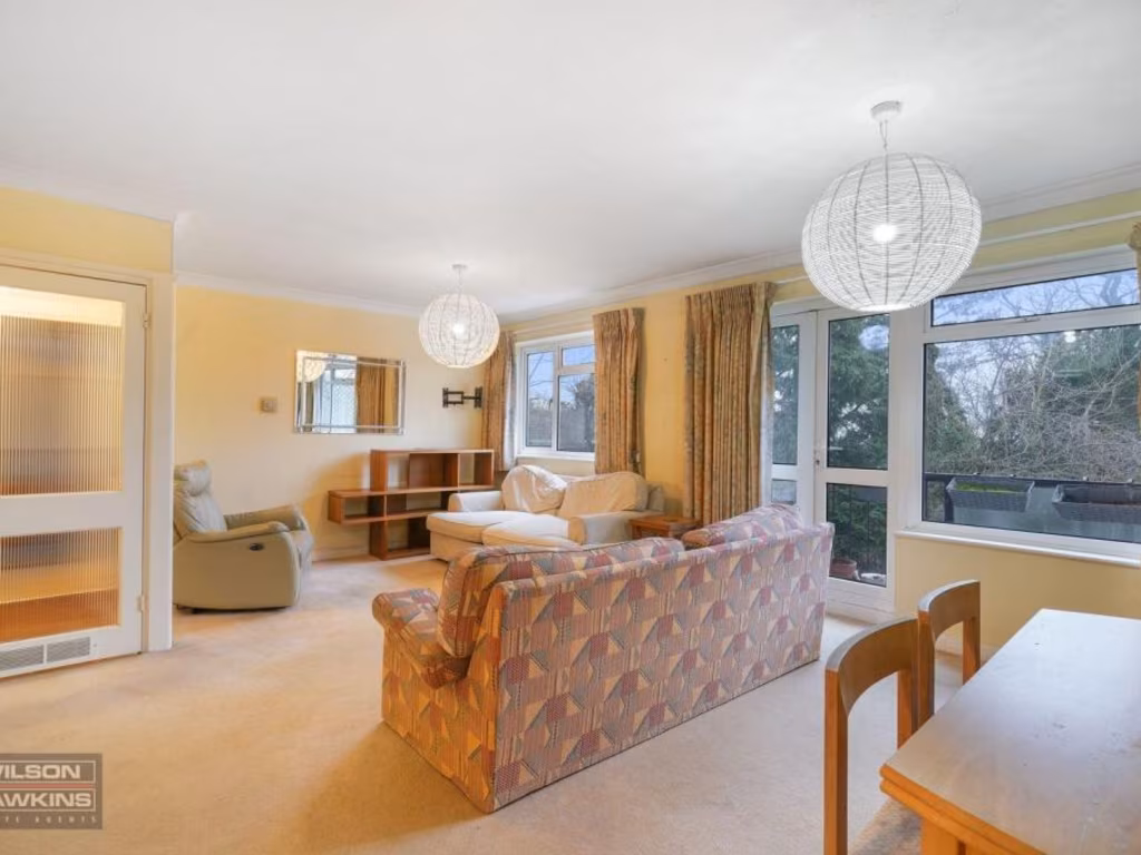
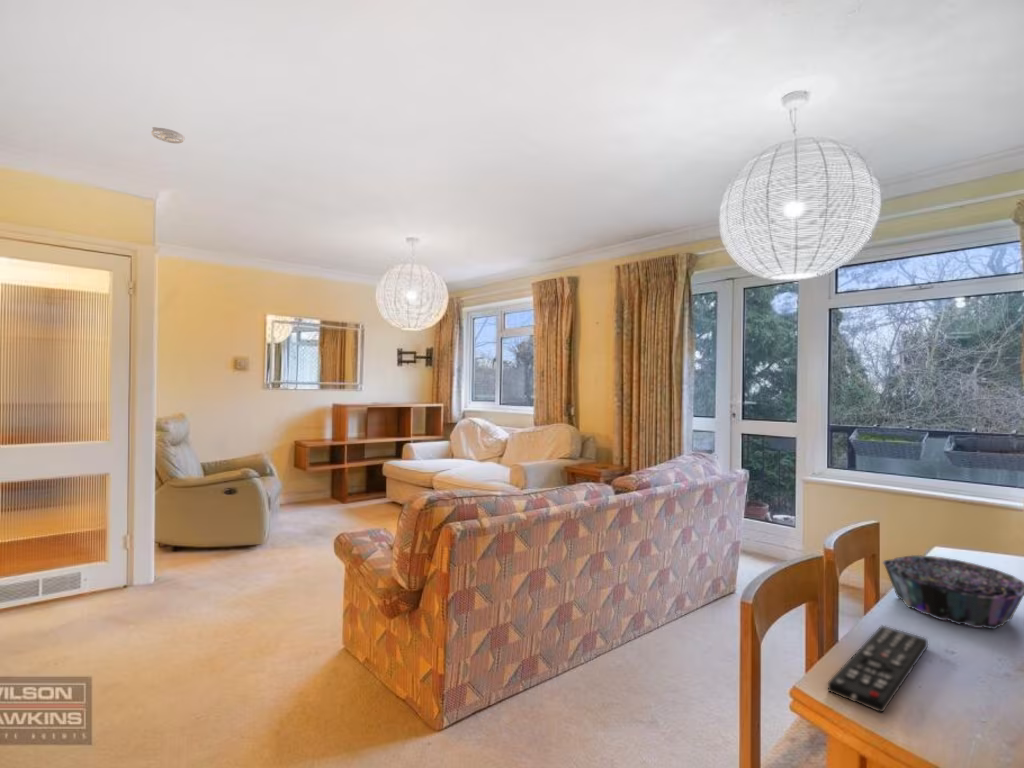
+ smoke detector (168, 137)
+ remote control (881, 662)
+ decorative bowl (951, 590)
